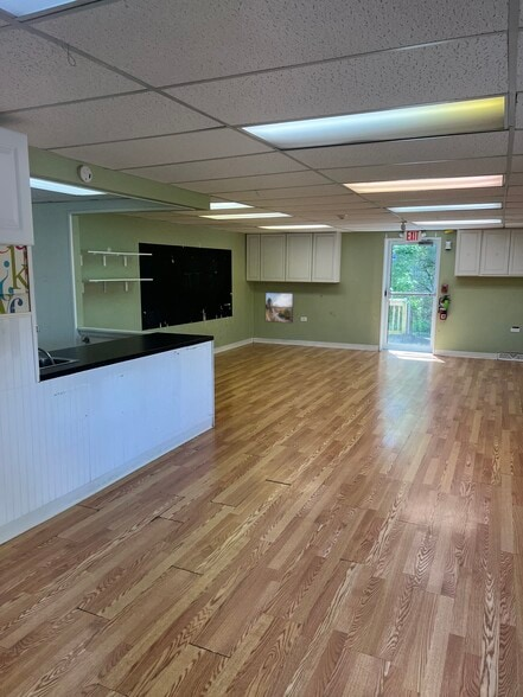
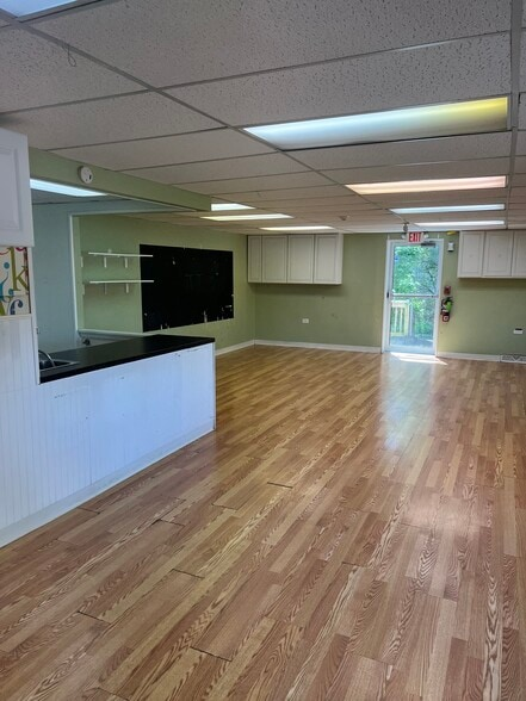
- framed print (279, 307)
